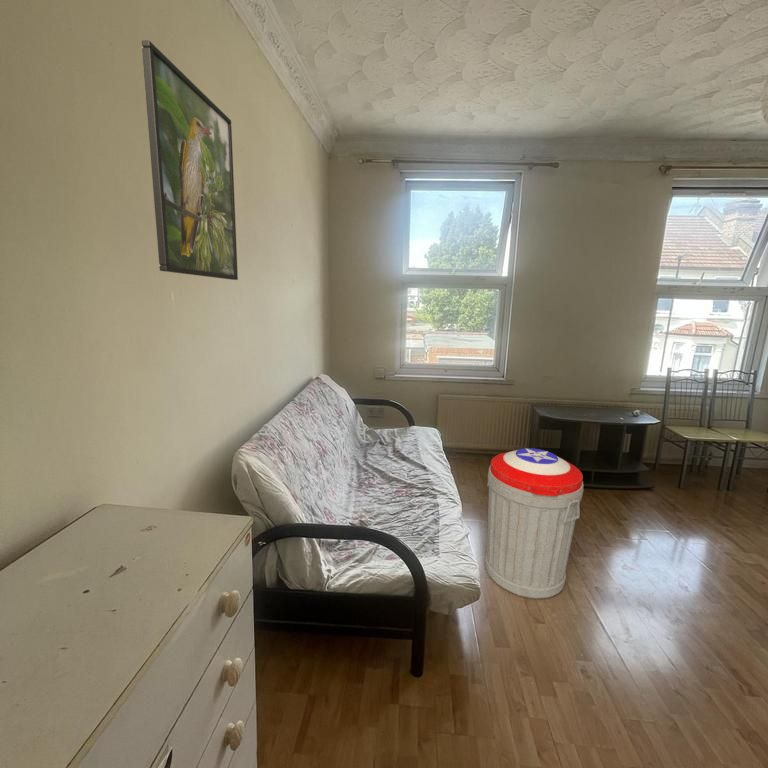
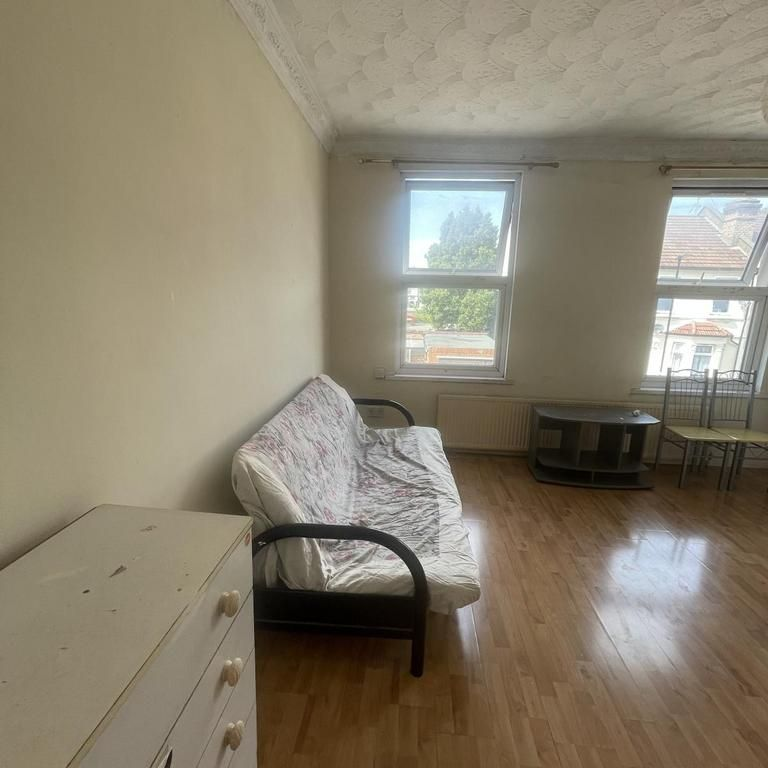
- trash can (529, 515)
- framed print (200, 185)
